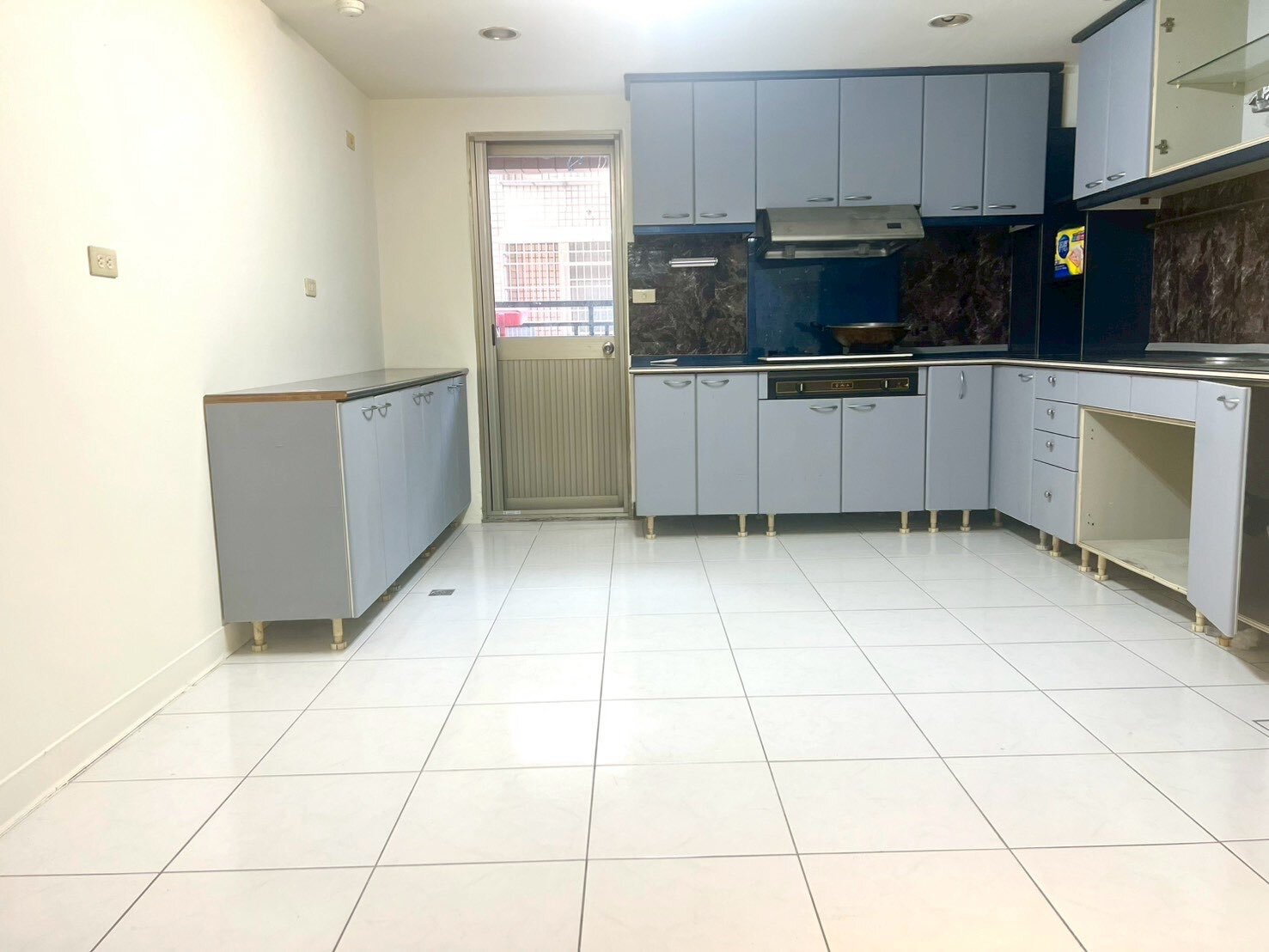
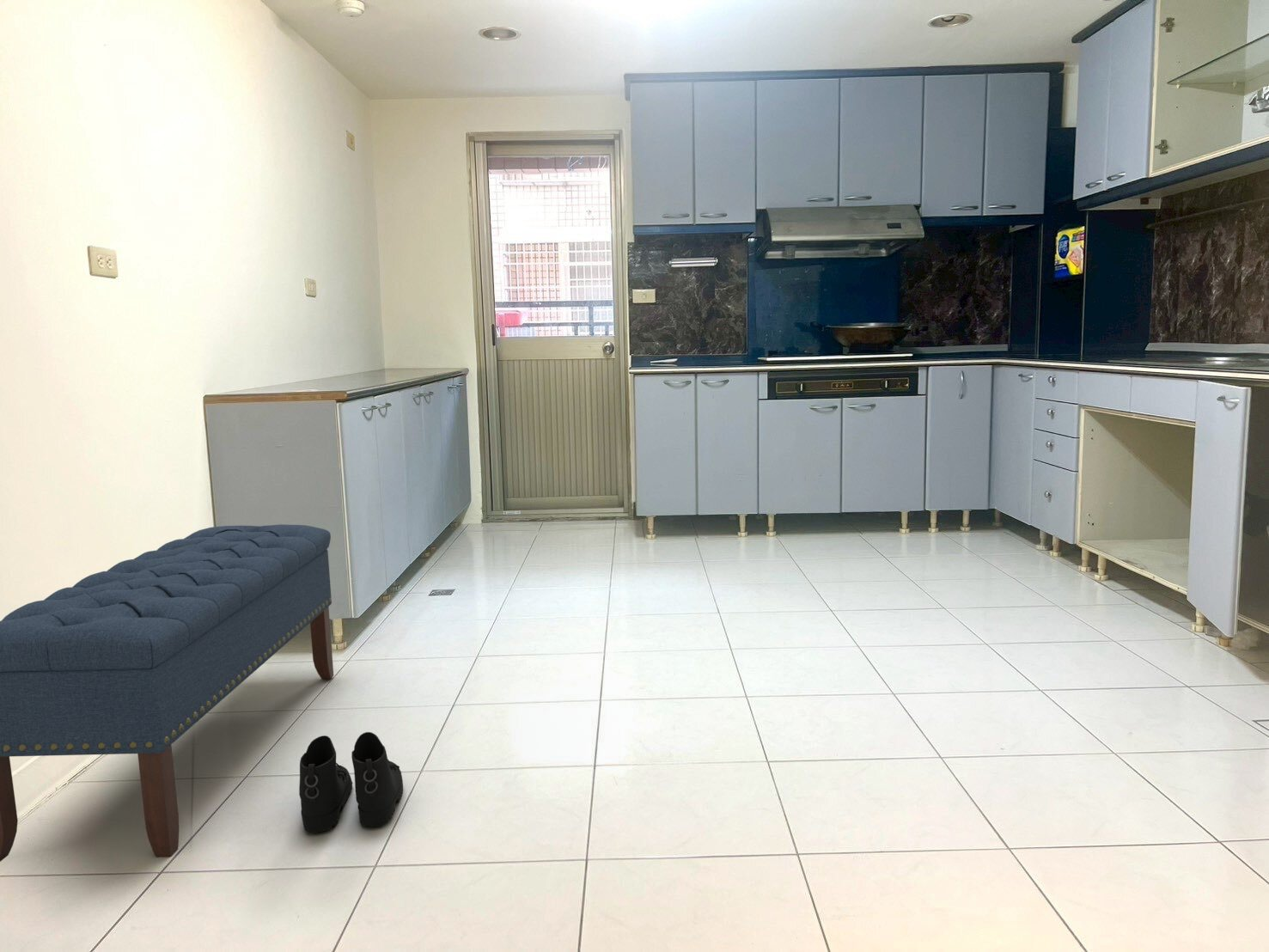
+ bench (187, 656)
+ boots (353, 766)
